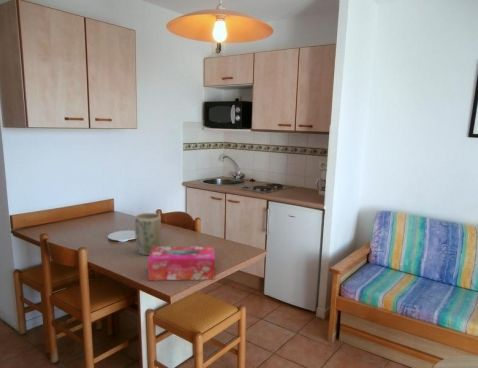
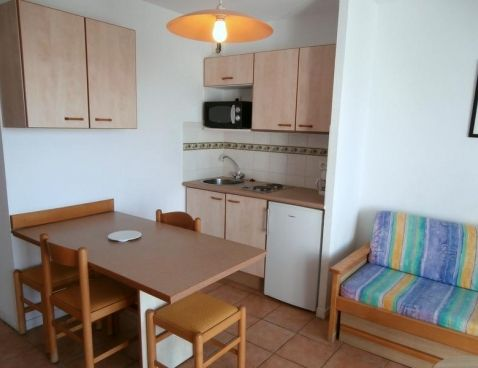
- tissue box (182, 262)
- plant pot (148, 234)
